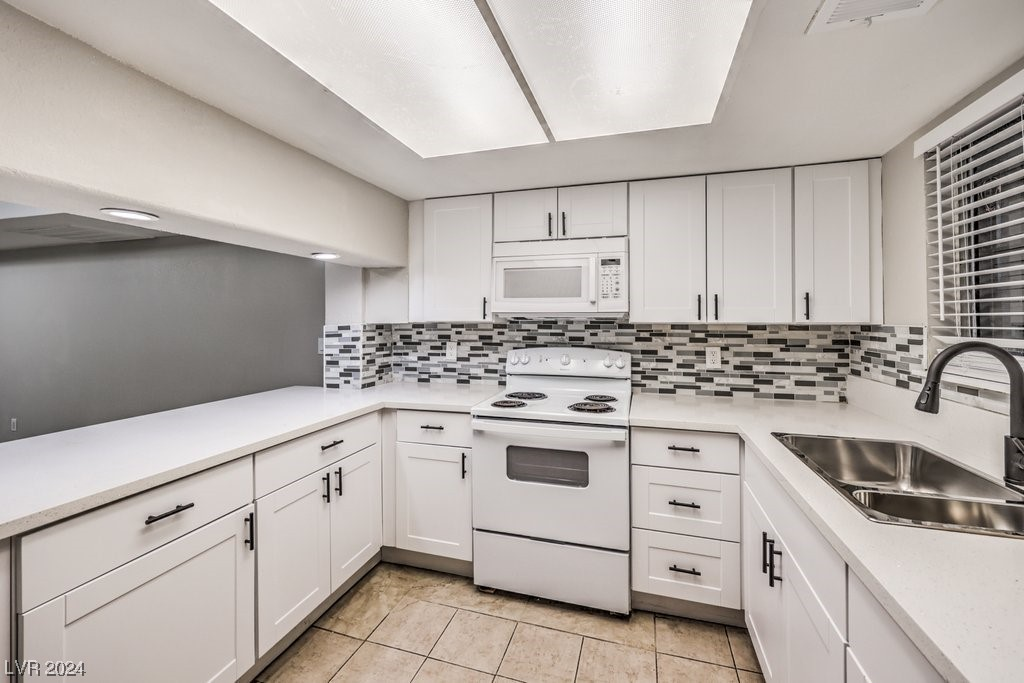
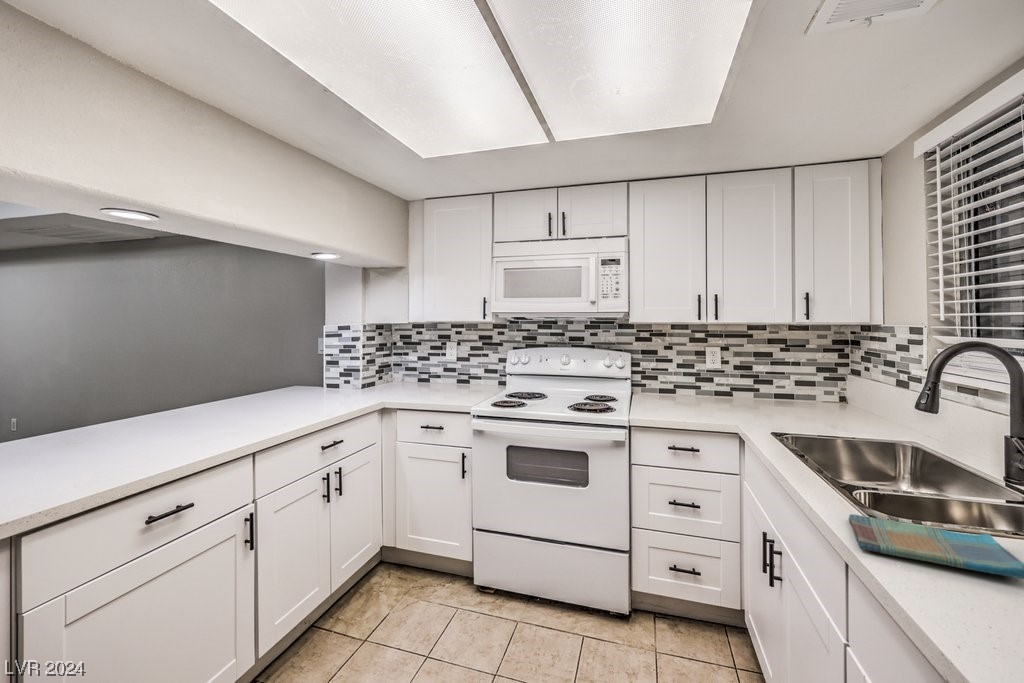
+ dish towel (927, 541)
